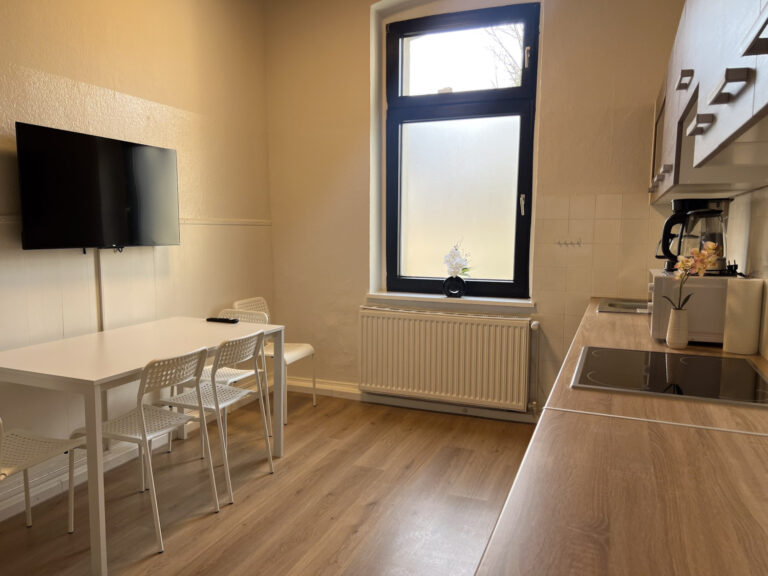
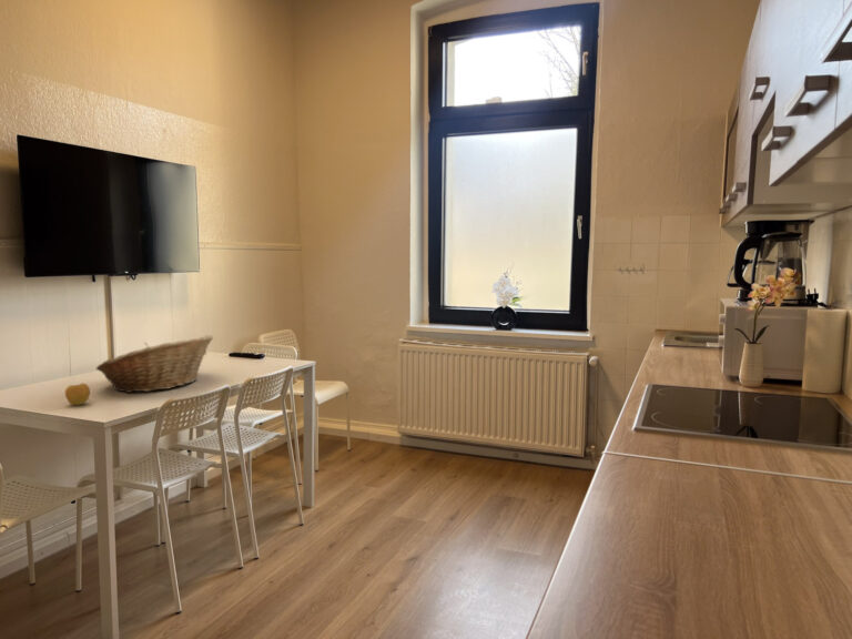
+ fruit basket (159, 361)
+ apple (77, 394)
